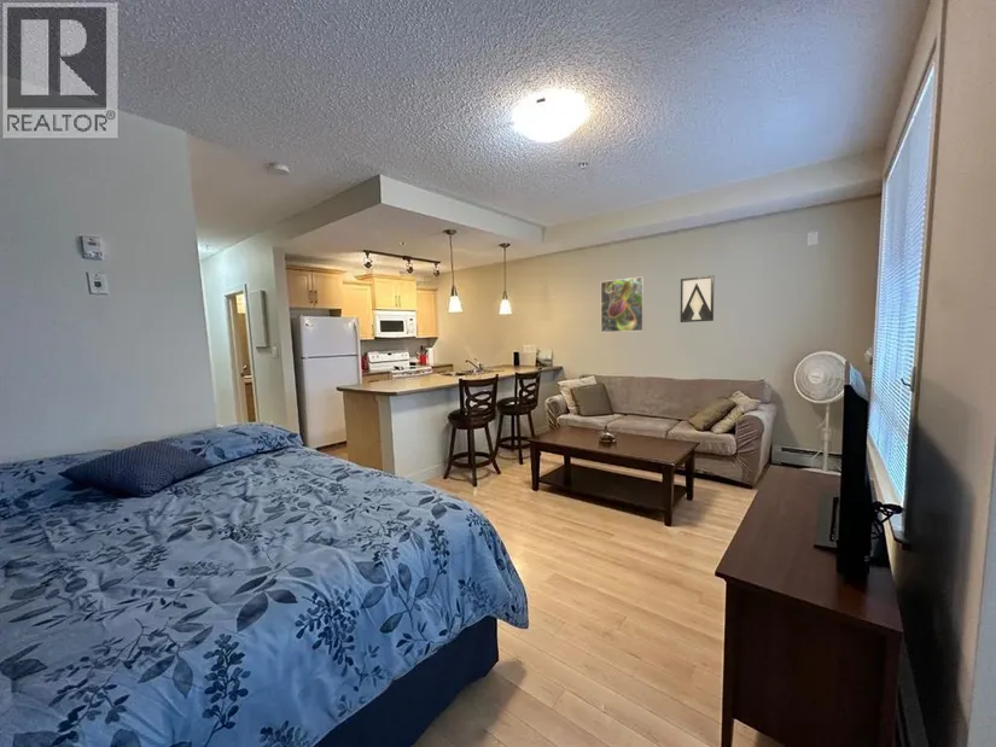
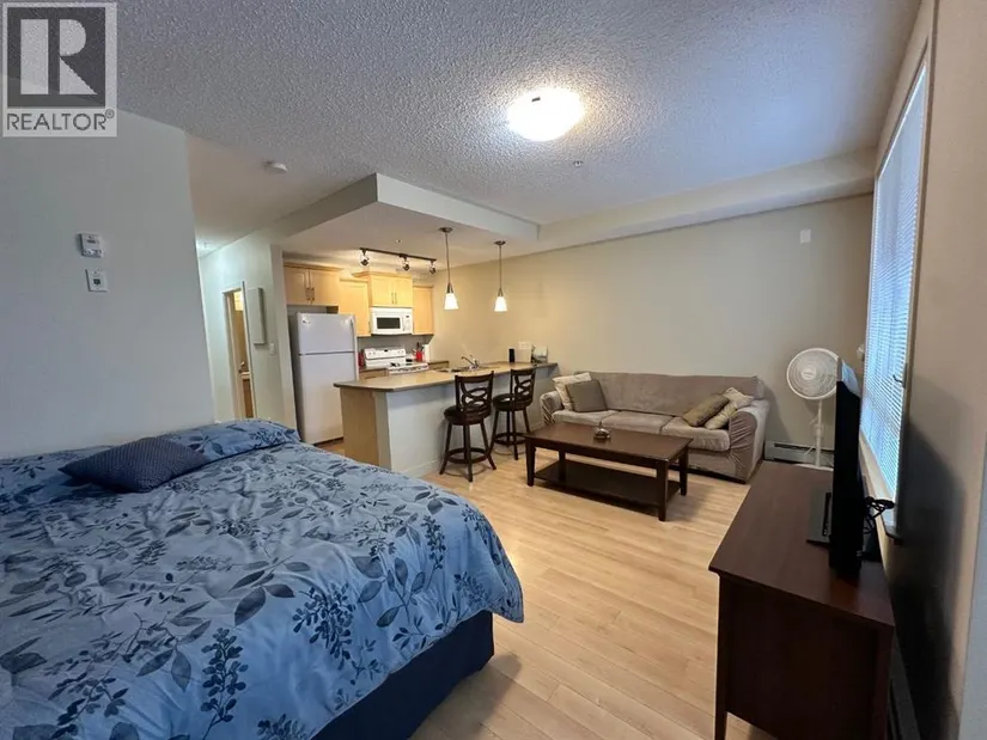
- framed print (622, 305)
- wall art (697, 299)
